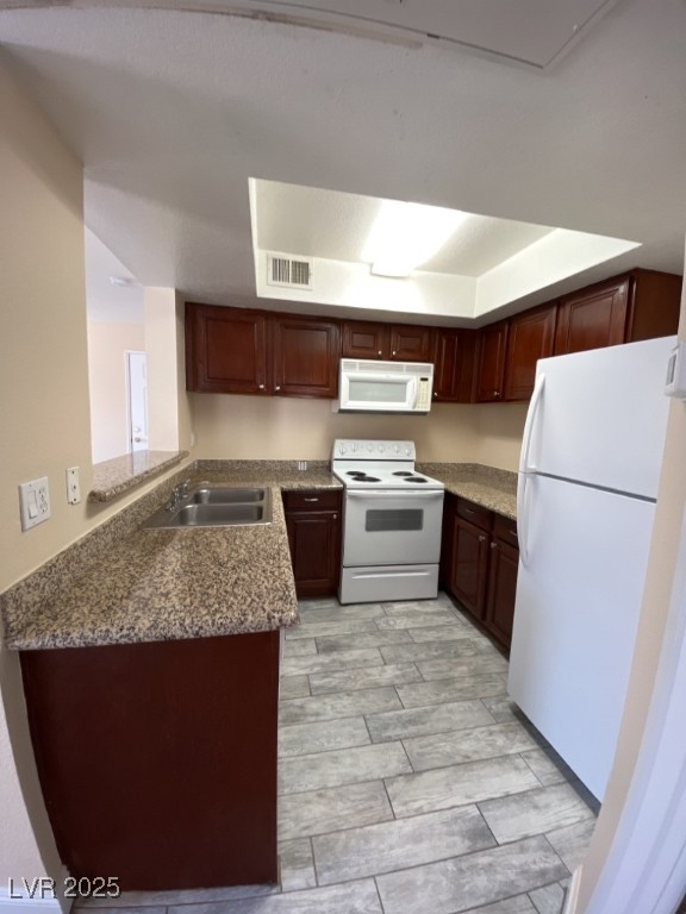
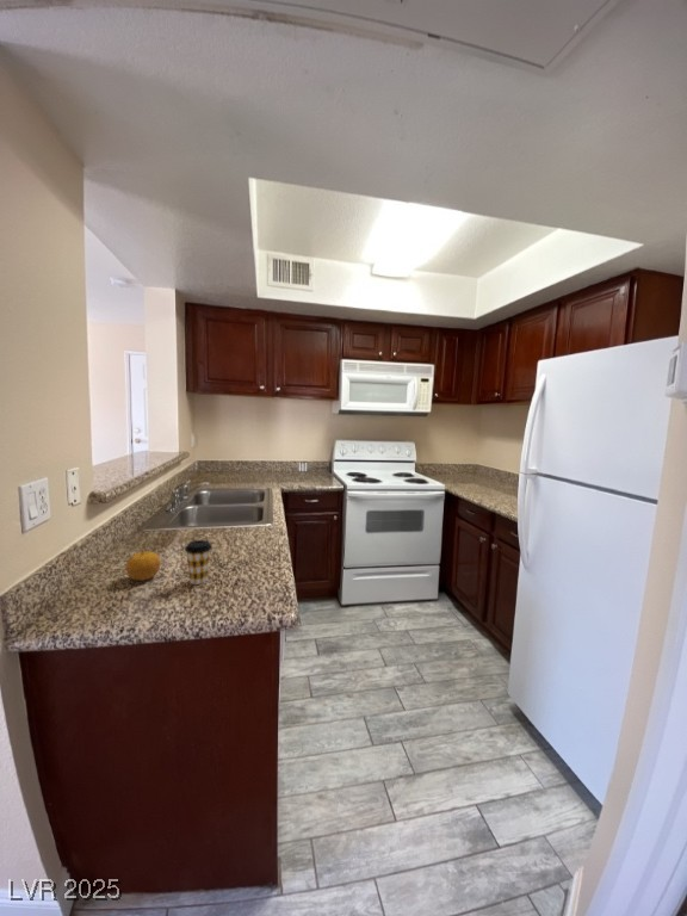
+ fruit (143, 562)
+ coffee cup (198, 562)
